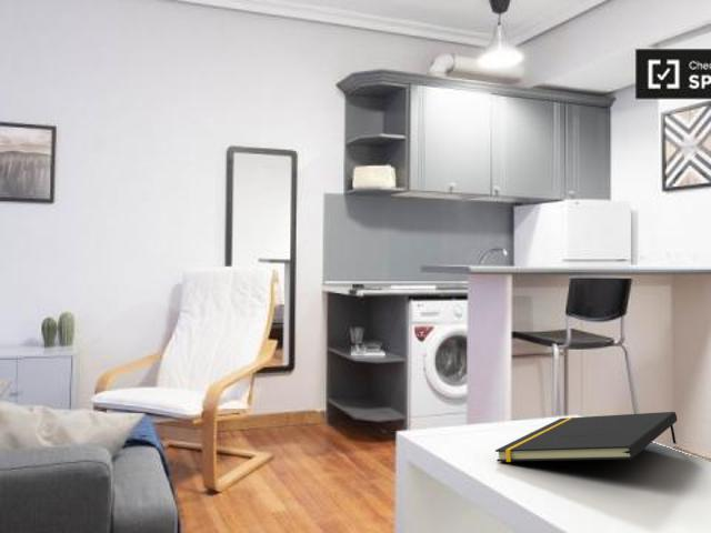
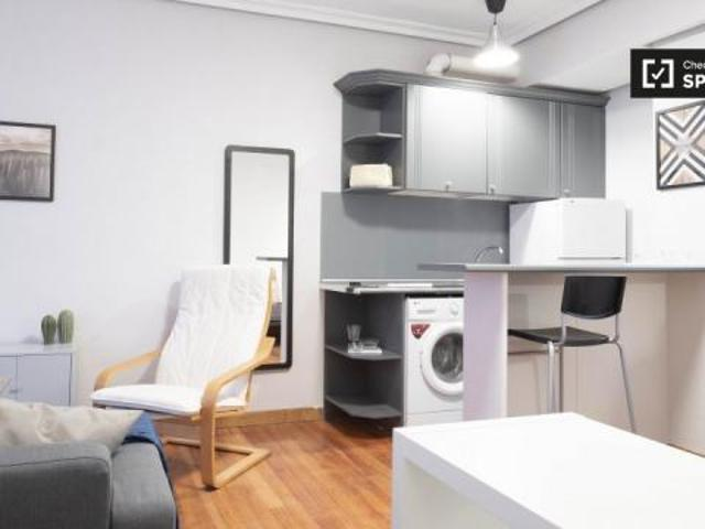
- notepad (590, 435)
